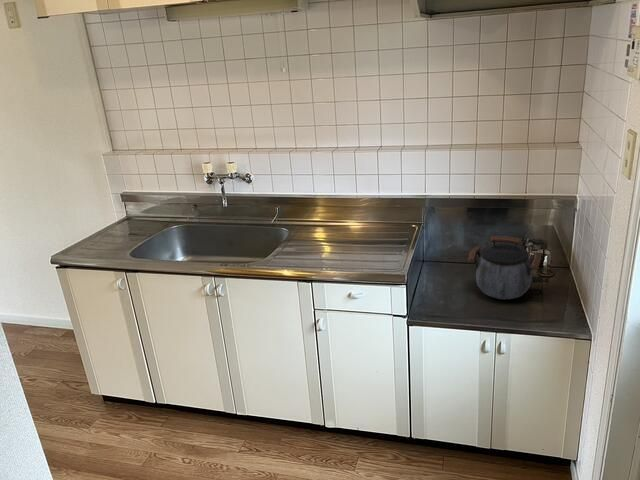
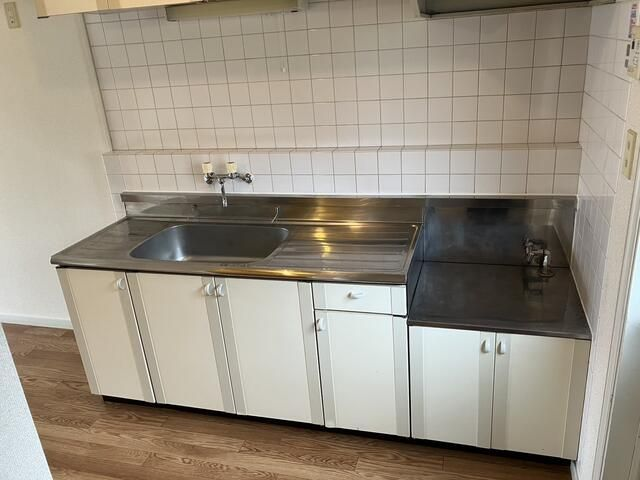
- kettle (503, 266)
